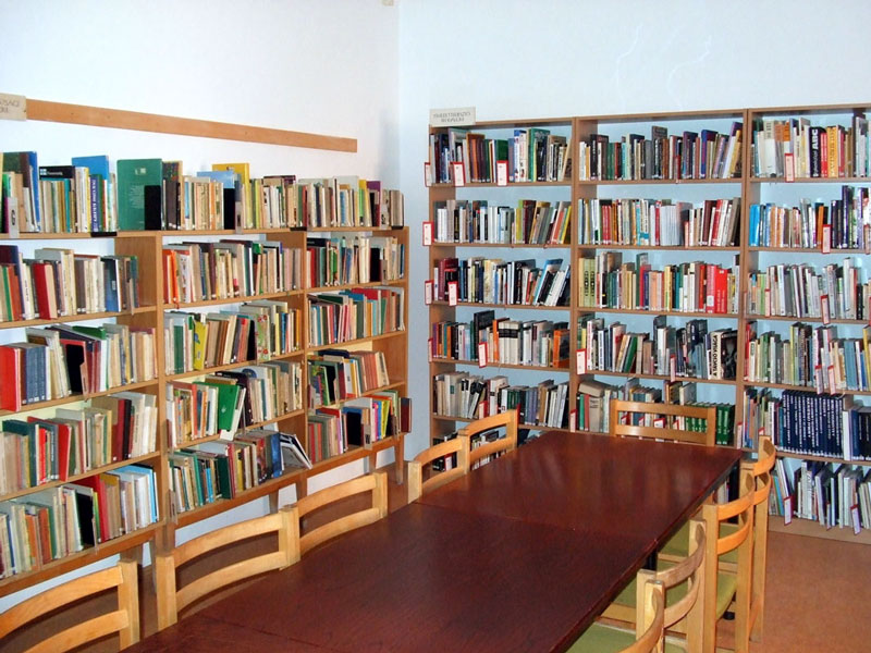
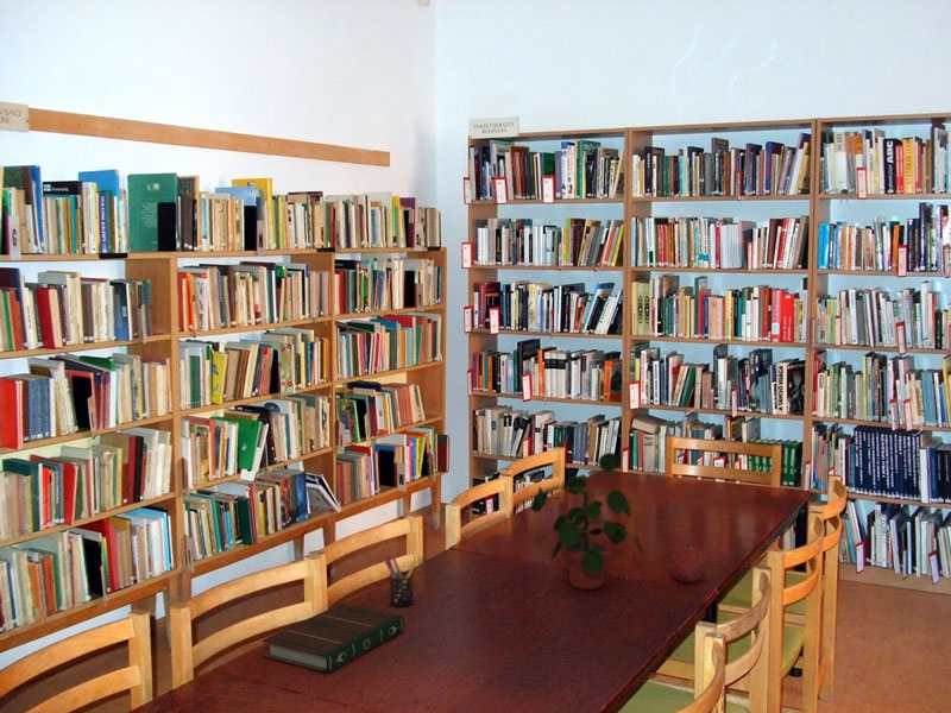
+ fruit (687, 562)
+ potted plant (587, 518)
+ book (335, 636)
+ pen holder (398, 579)
